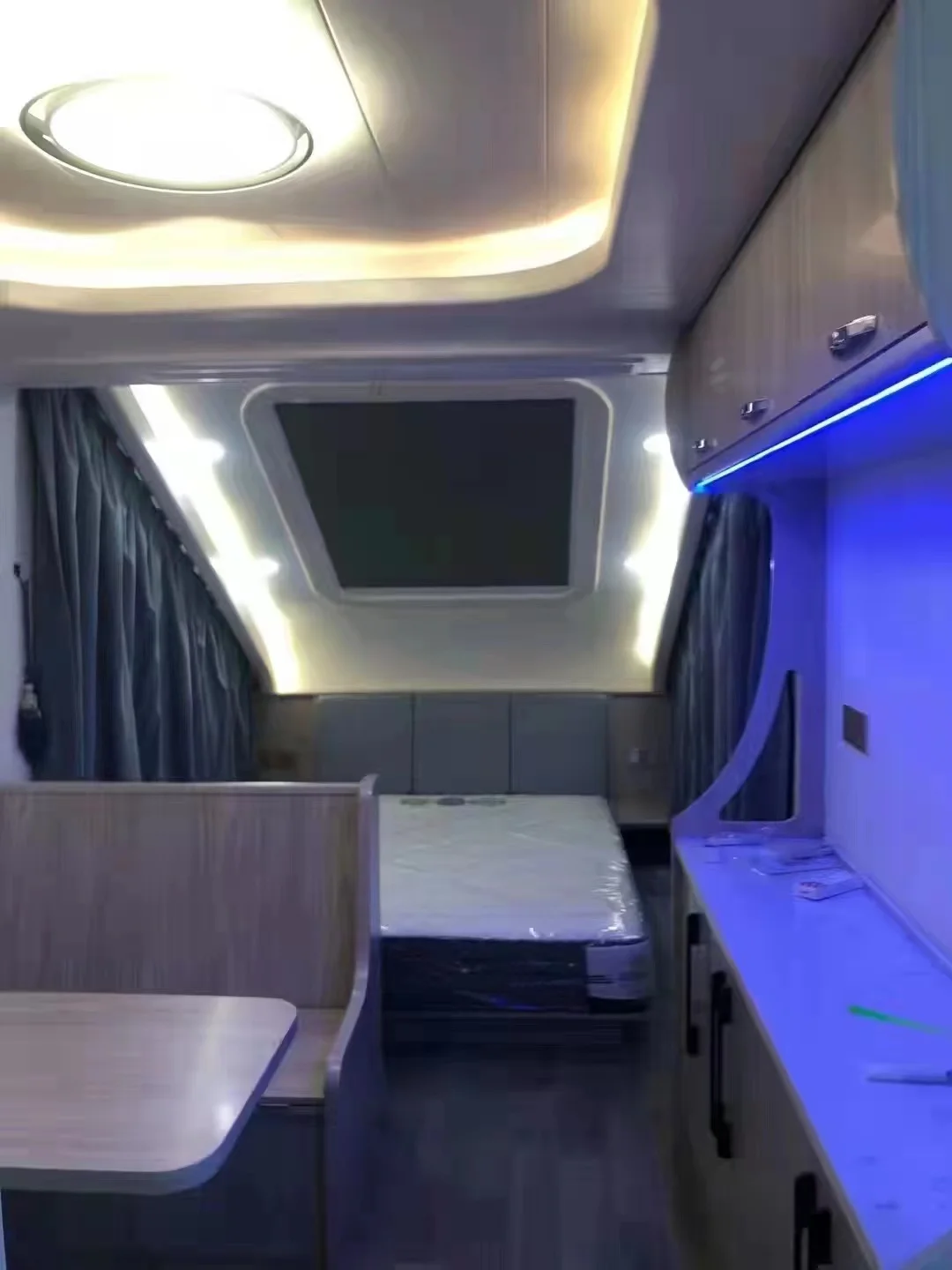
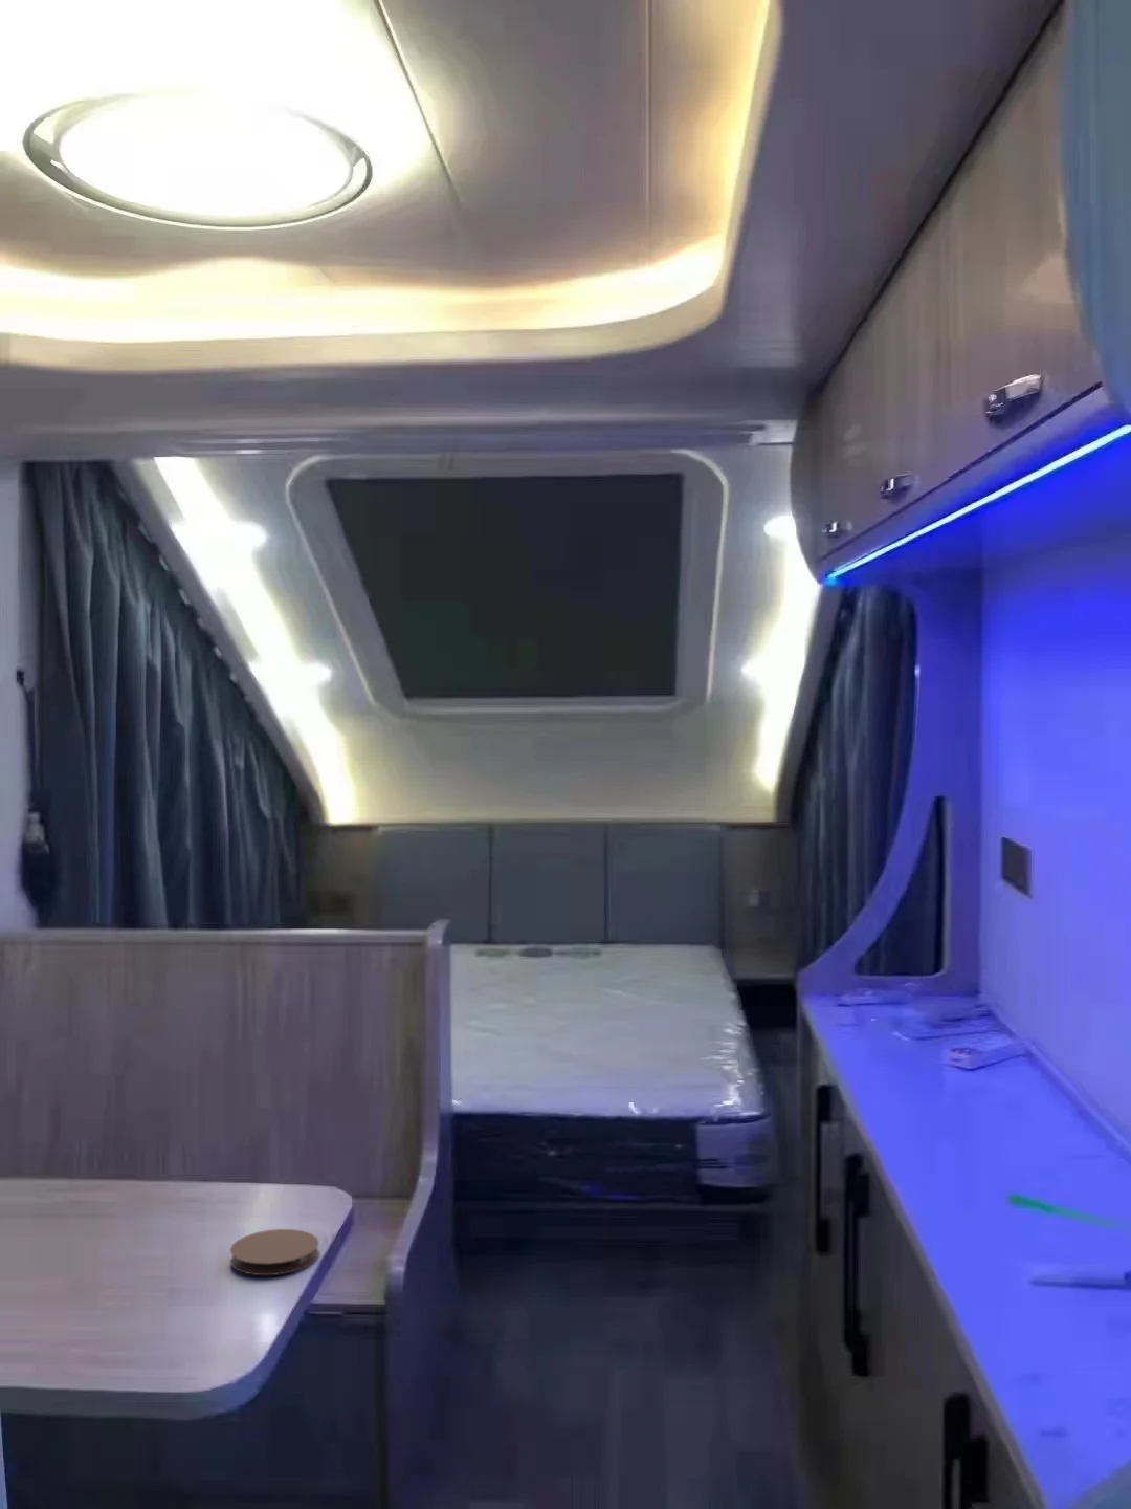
+ coaster (274, 1251)
